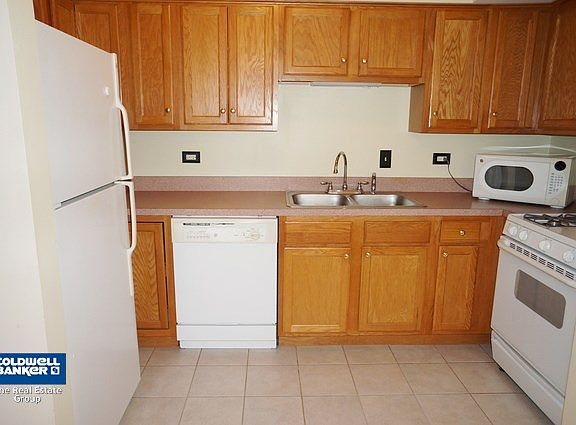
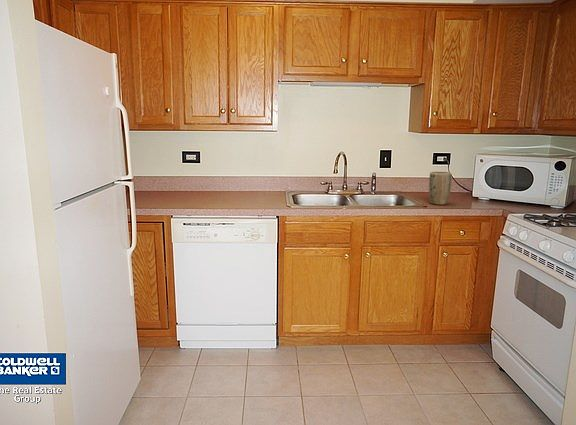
+ plant pot (439, 188)
